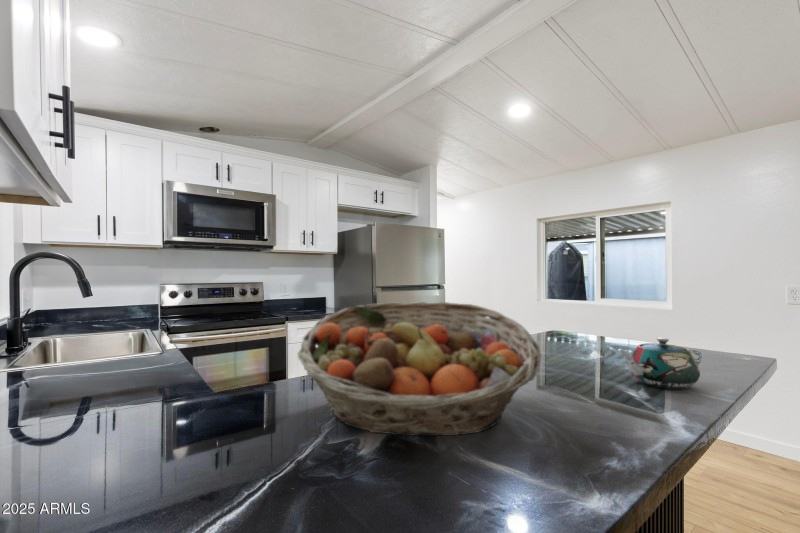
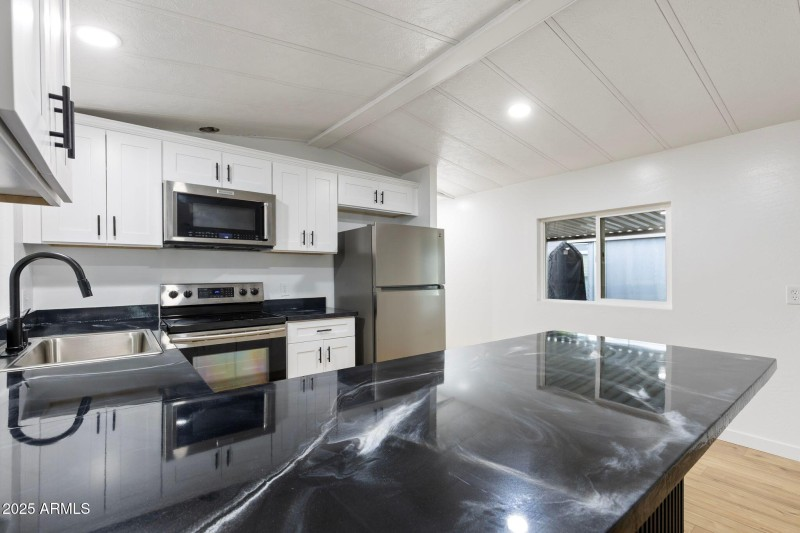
- teapot (660, 361)
- fruit basket (417, 357)
